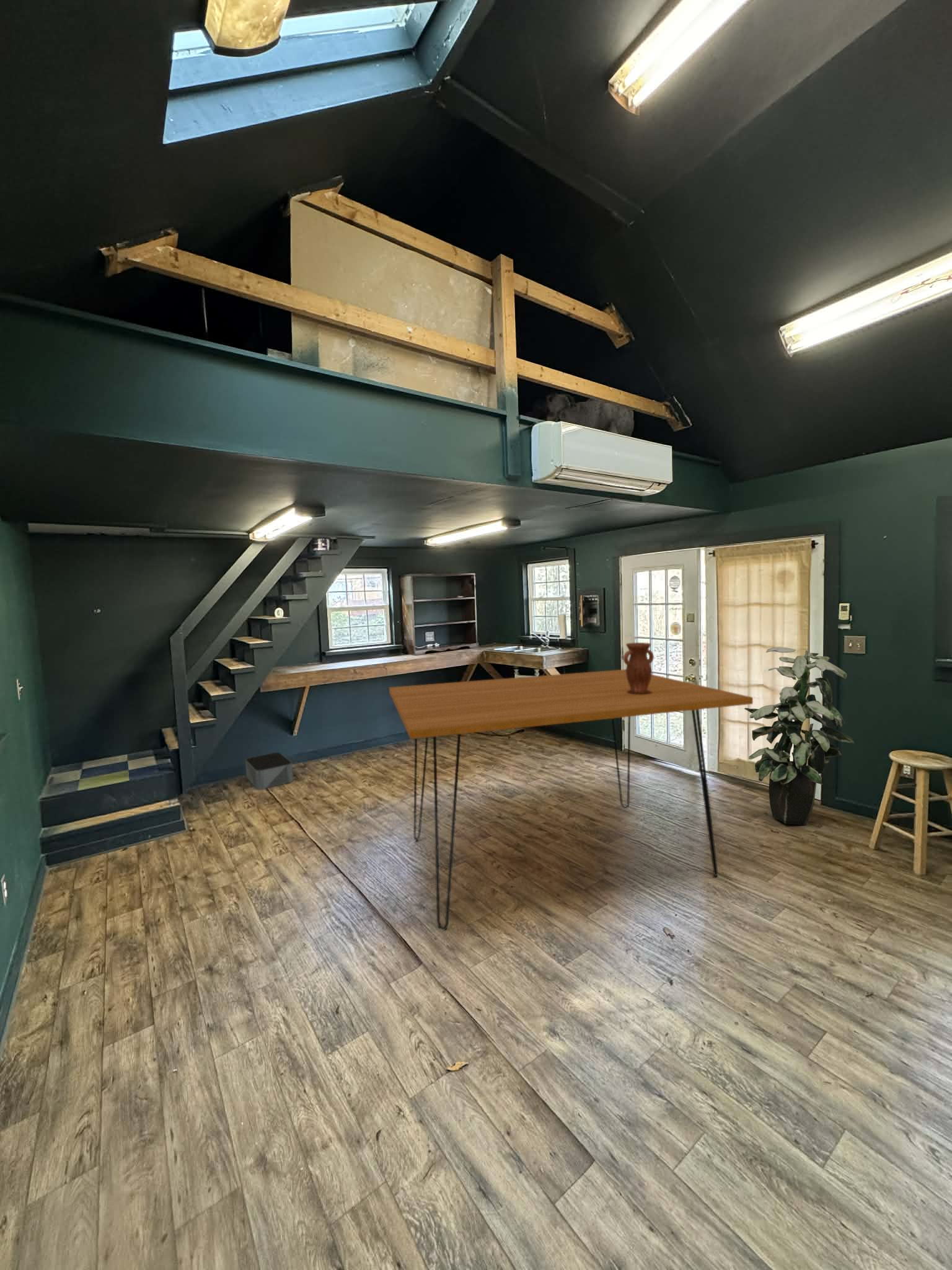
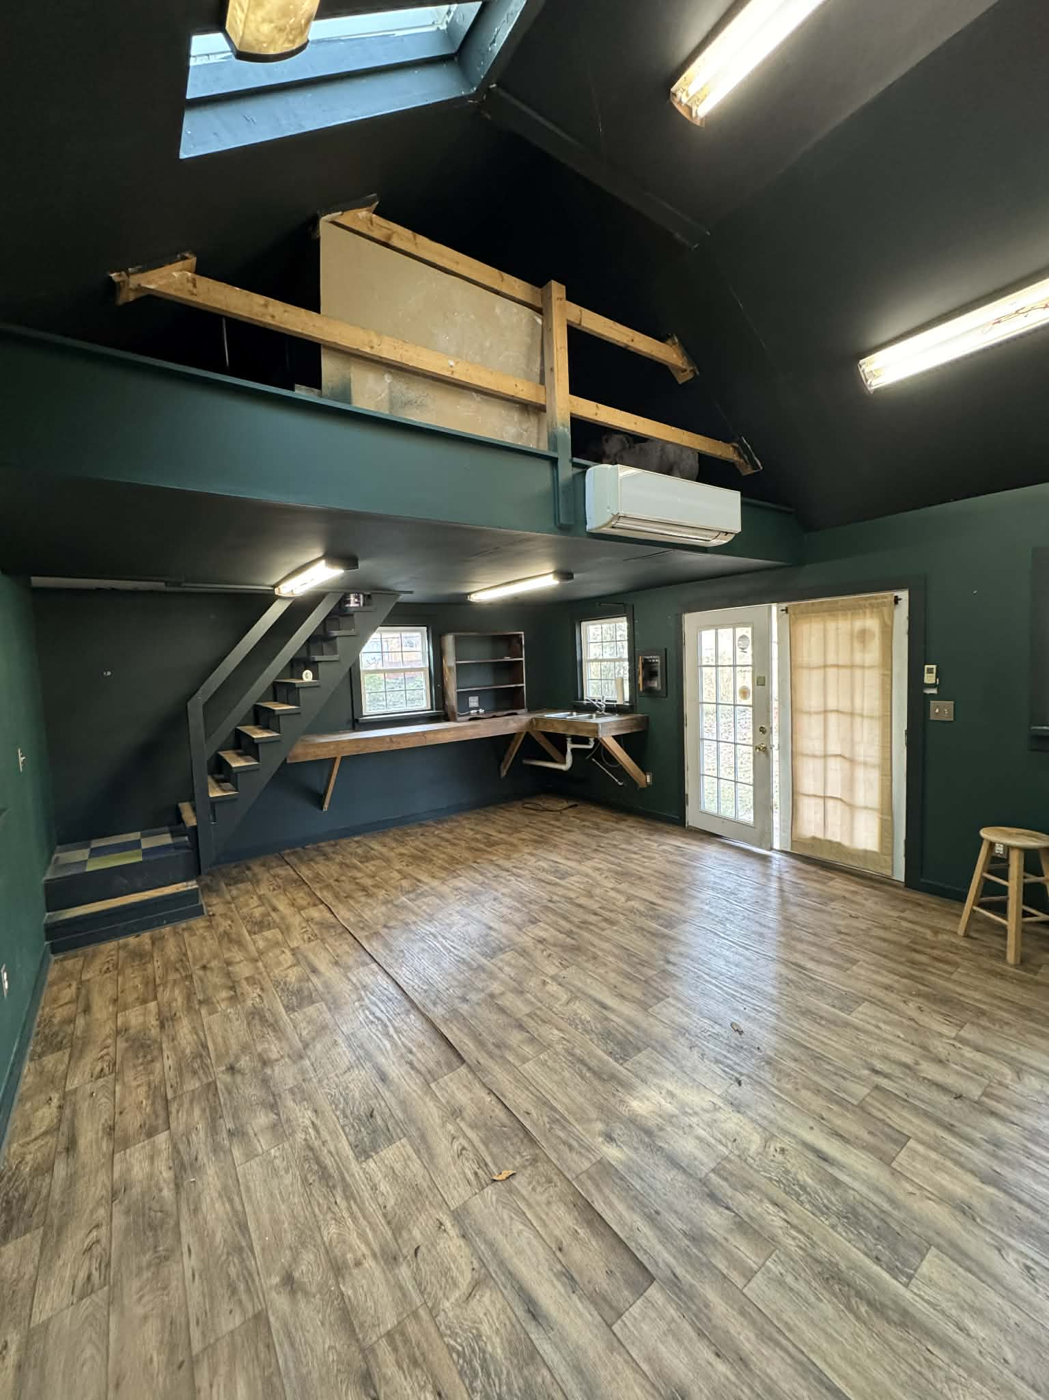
- pitcher (638, 667)
- storage bin (268, 770)
- indoor plant (792, 734)
- dining table (545, 725)
